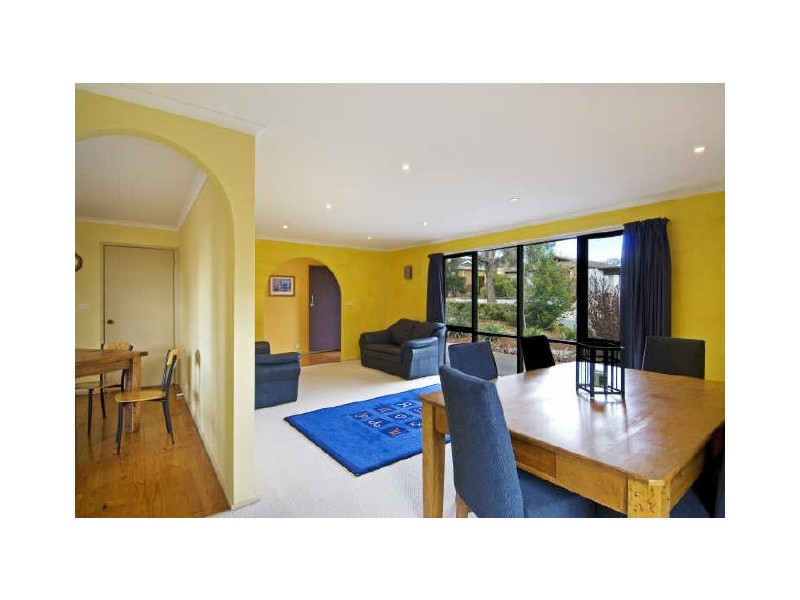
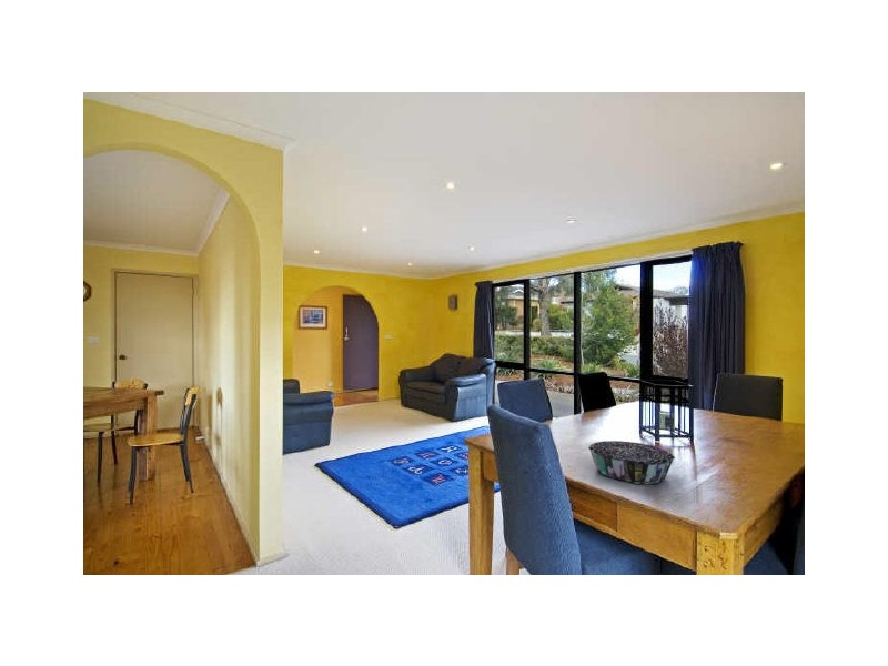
+ decorative bowl (629, 462)
